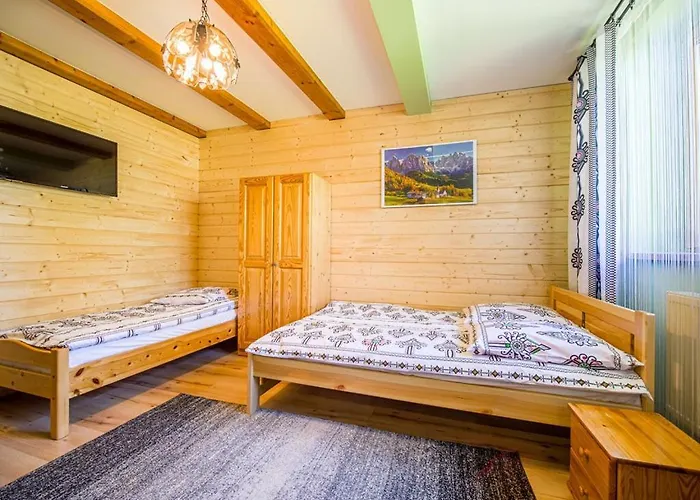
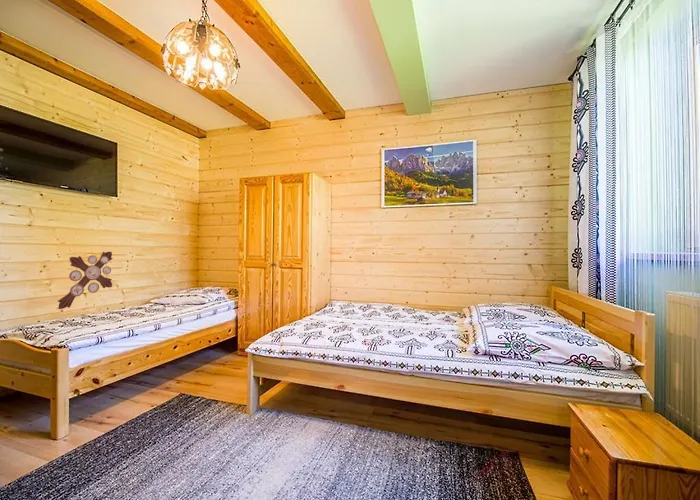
+ decorative cross (87, 278)
